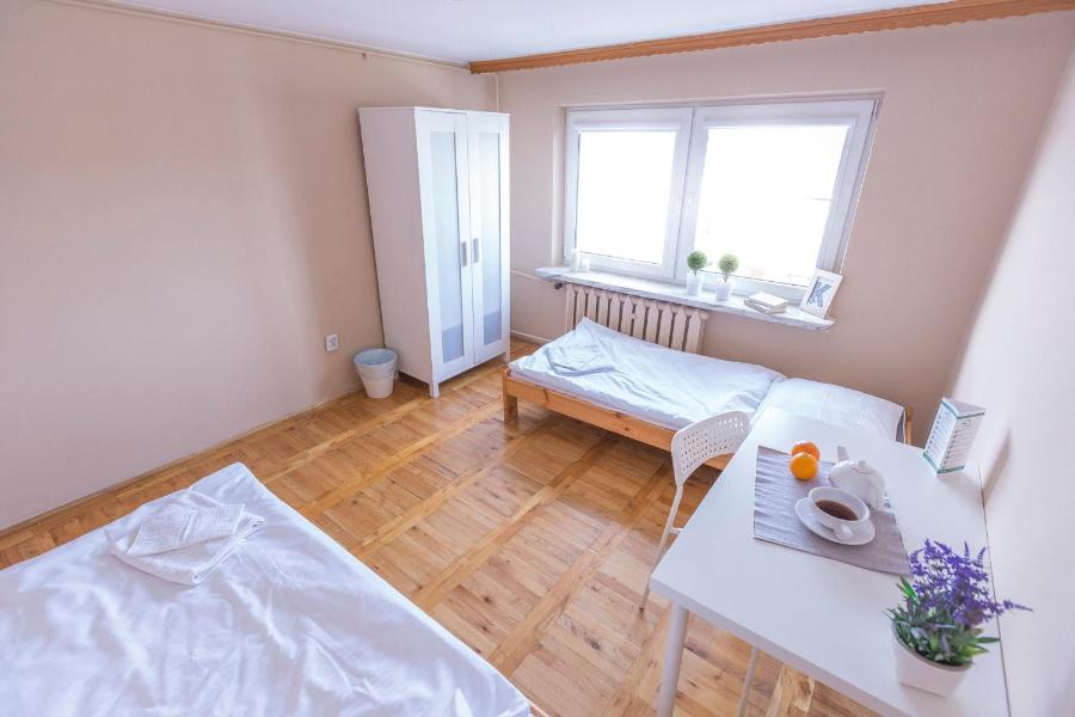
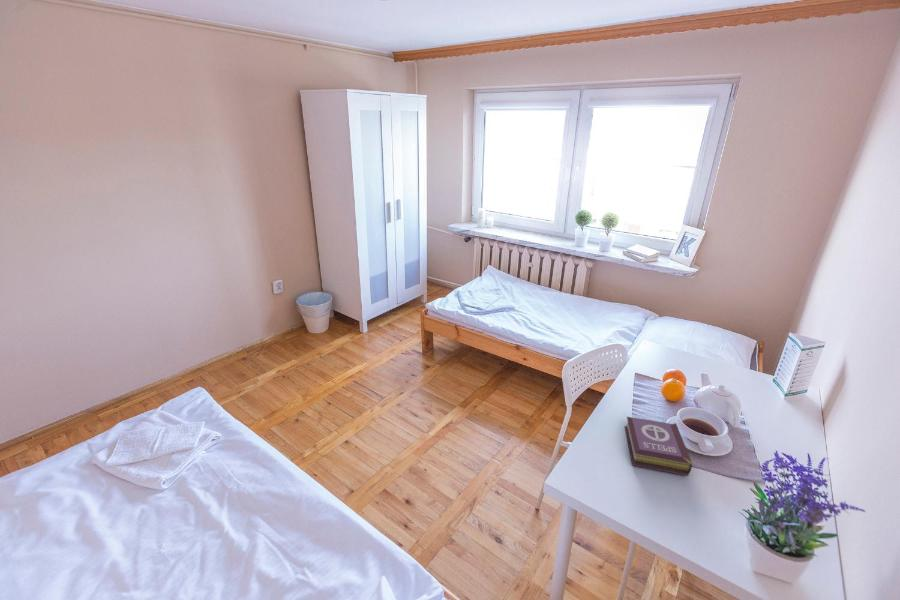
+ book (656, 443)
